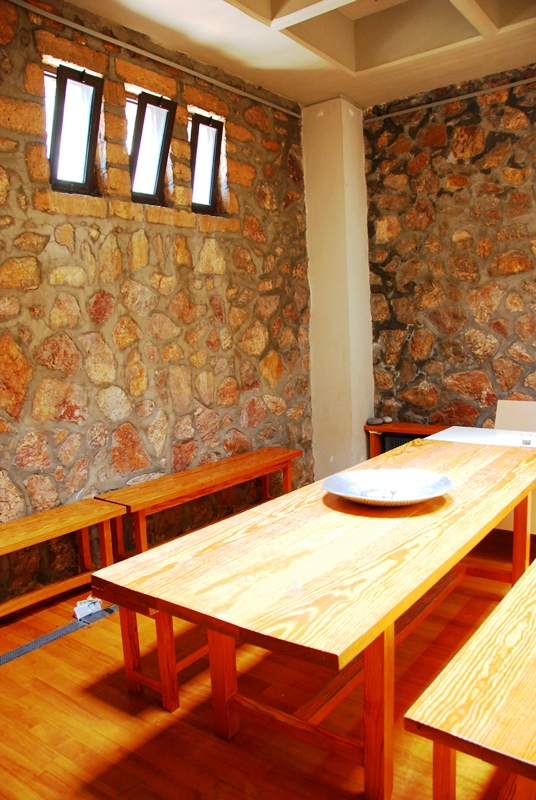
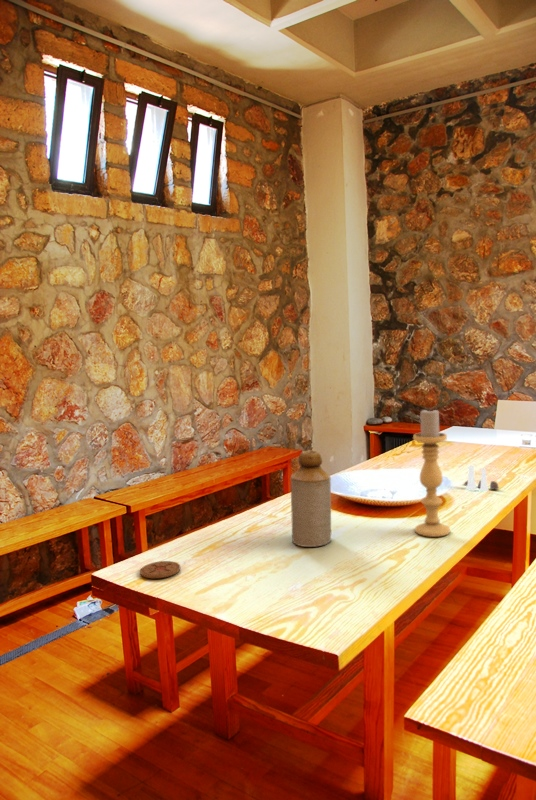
+ salt and pepper shaker set (481, 476)
+ candle holder (430, 470)
+ bottle (310, 496)
+ coaster (160, 569)
